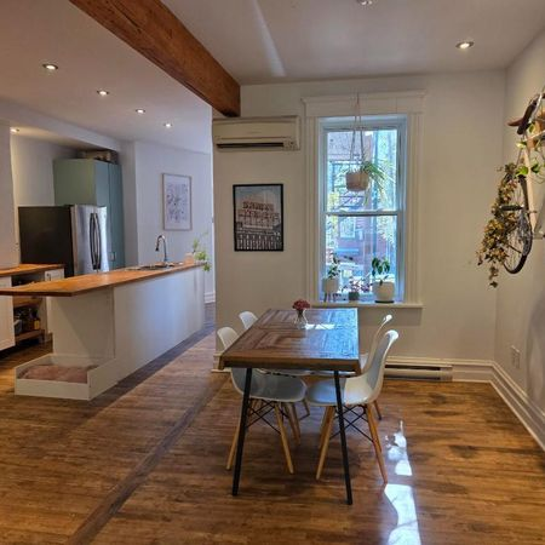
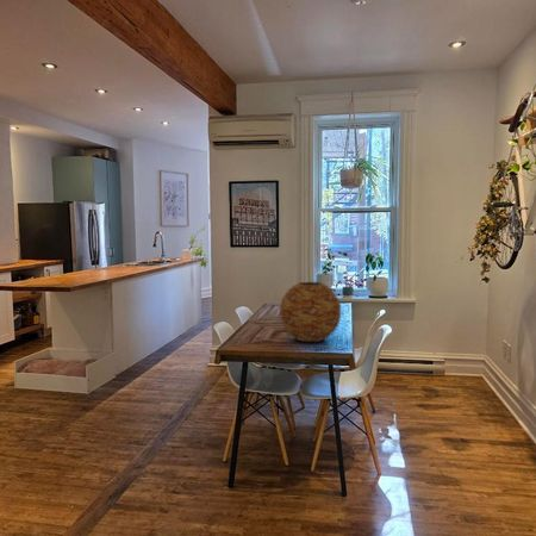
+ vase (310, 311)
